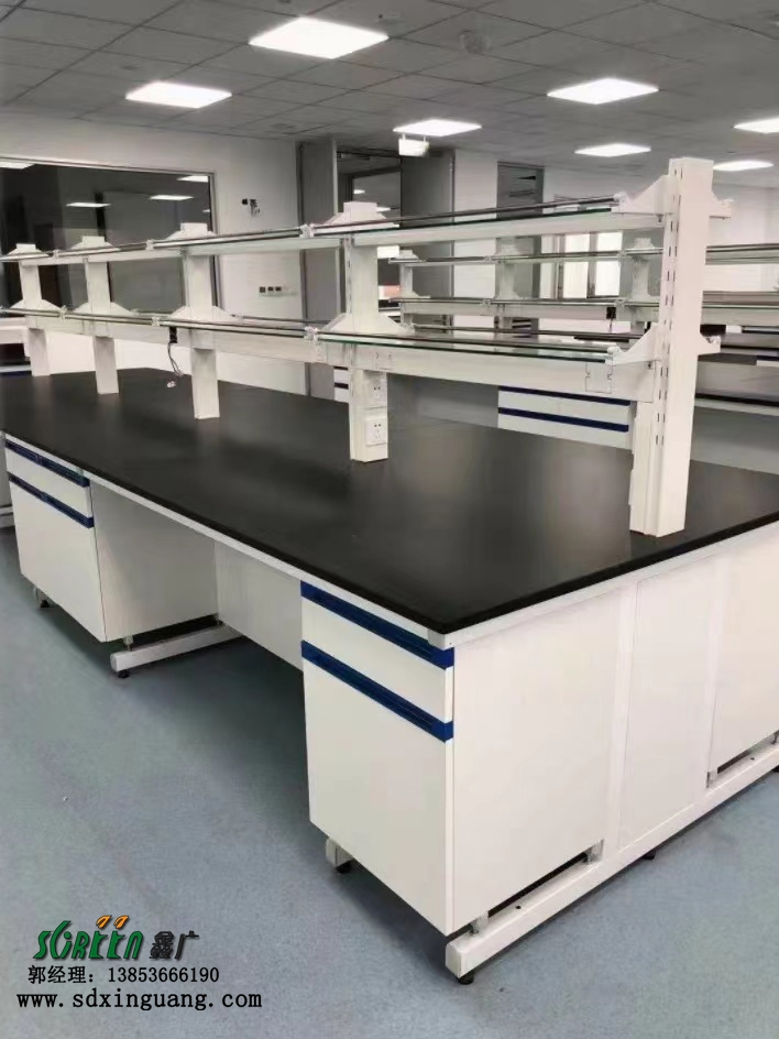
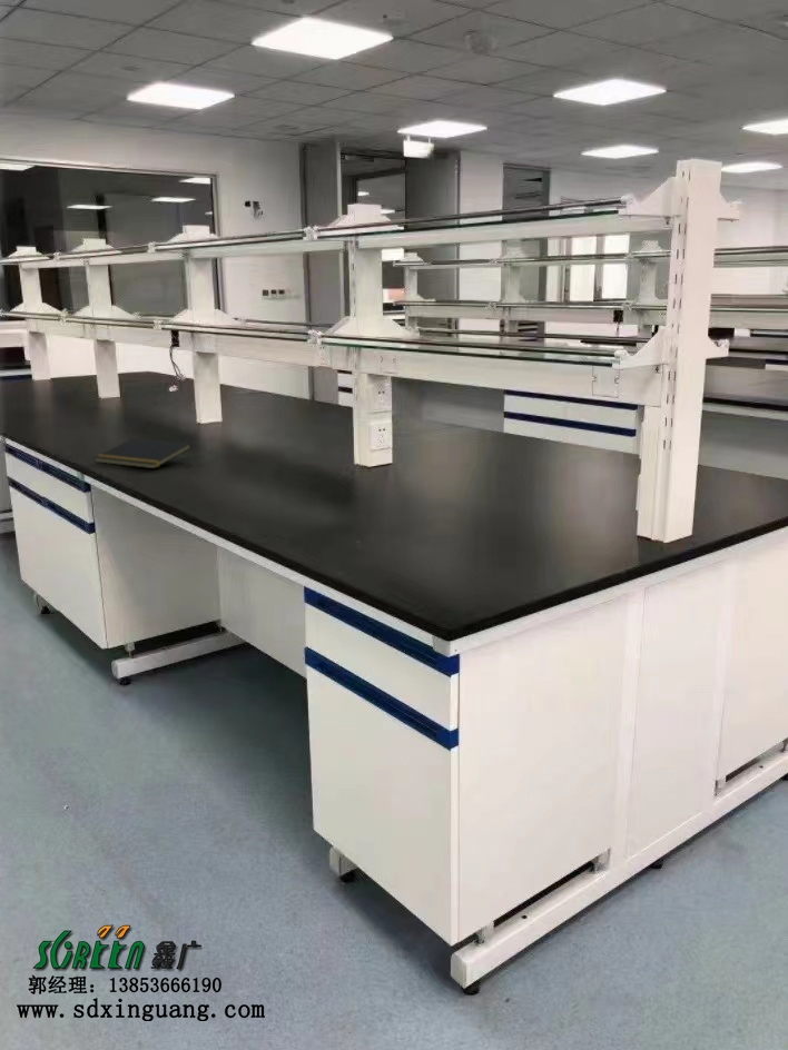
+ notepad (142, 453)
